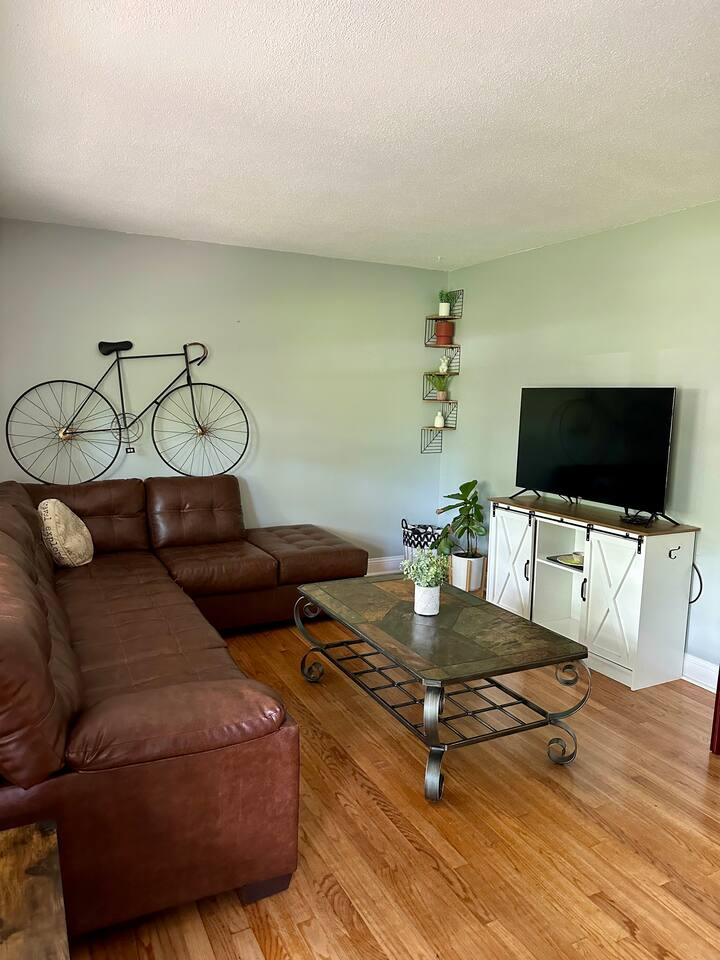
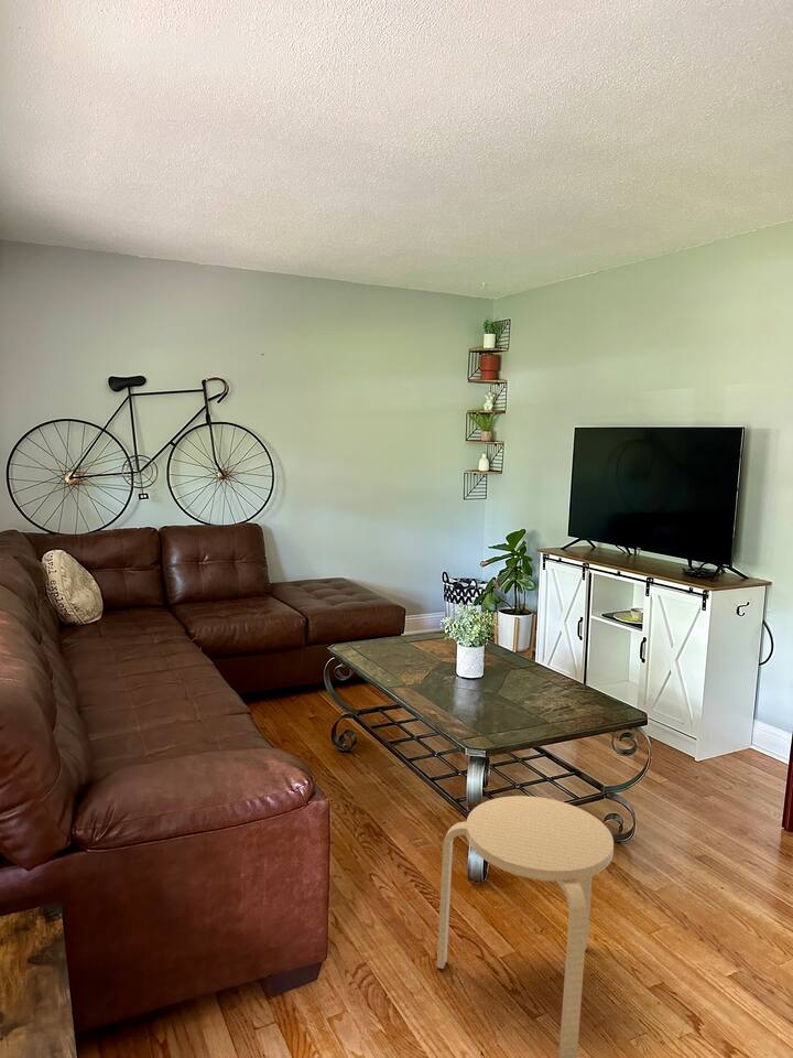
+ stool (529, 877)
